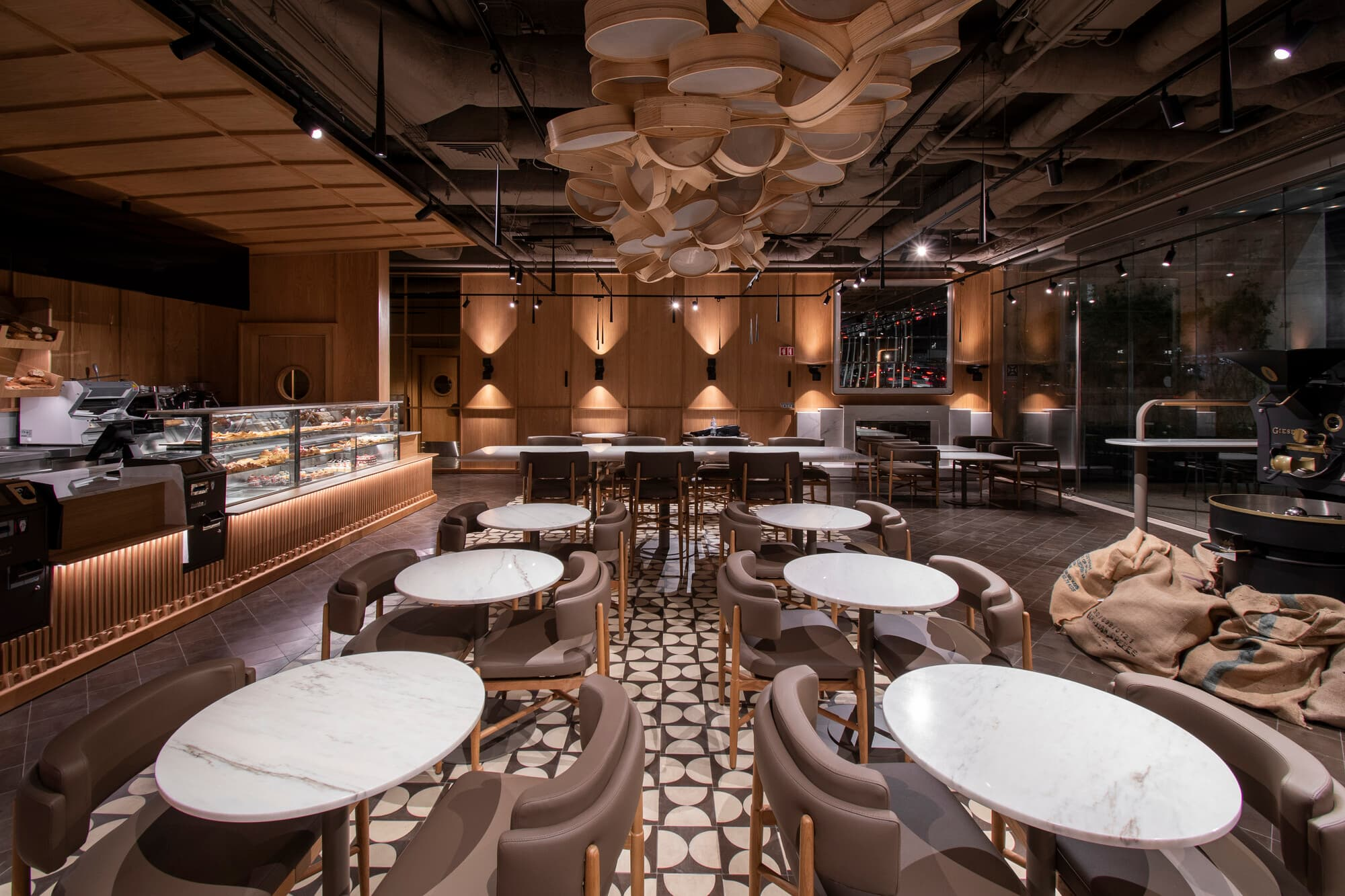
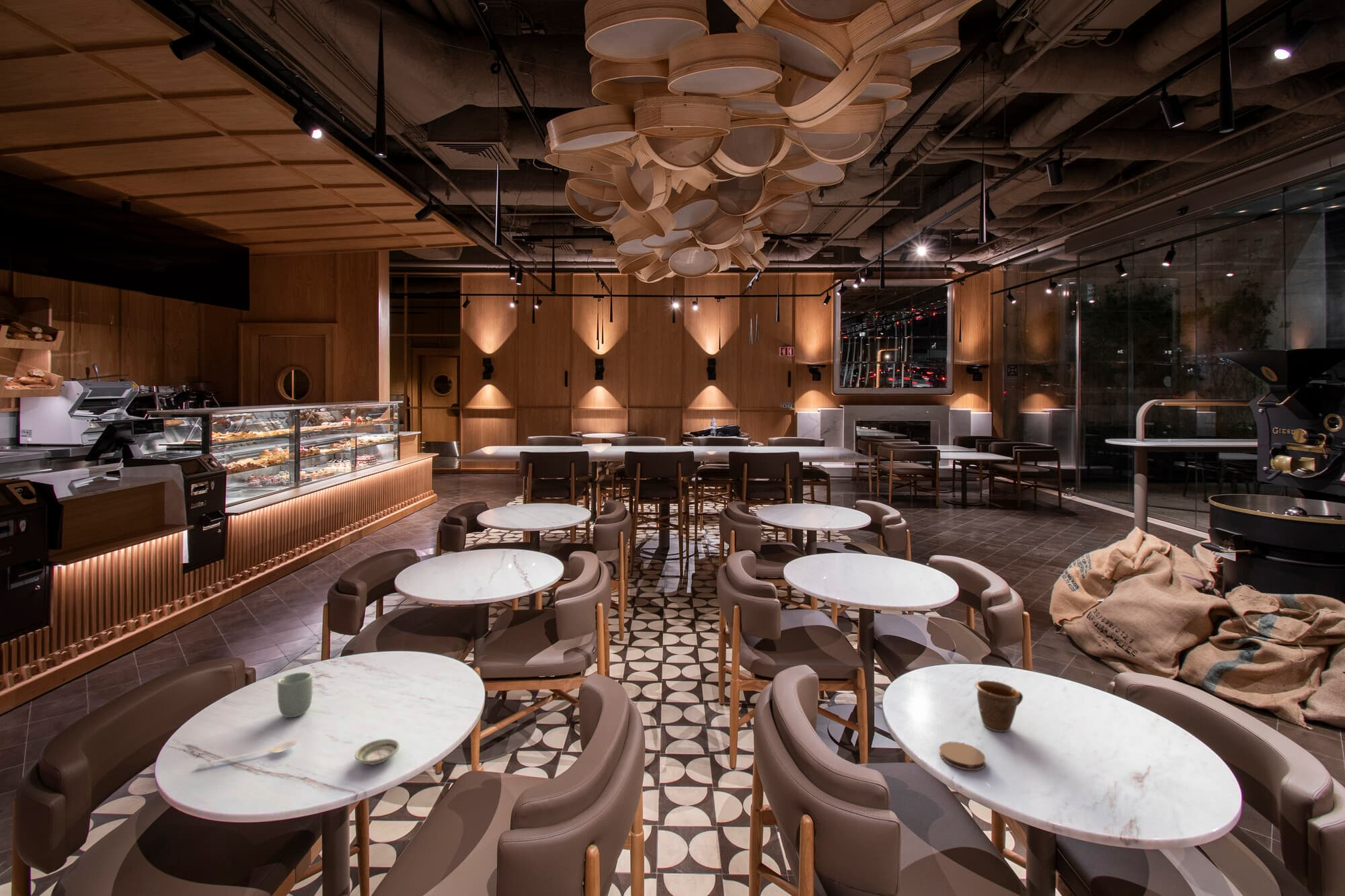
+ saucer (377, 754)
+ mug (999, 707)
+ cup (295, 696)
+ coaster (962, 756)
+ stirrer (249, 754)
